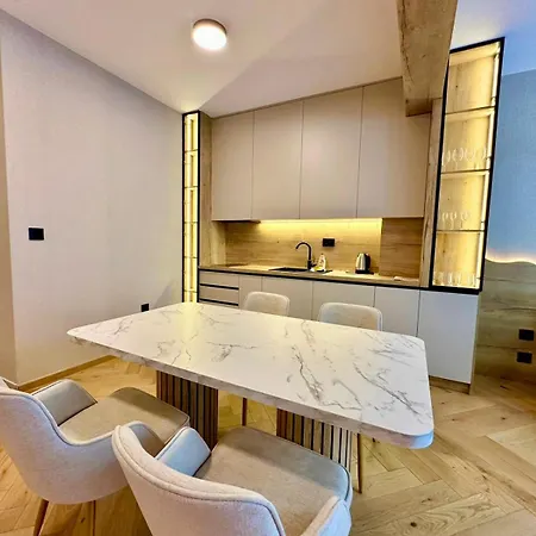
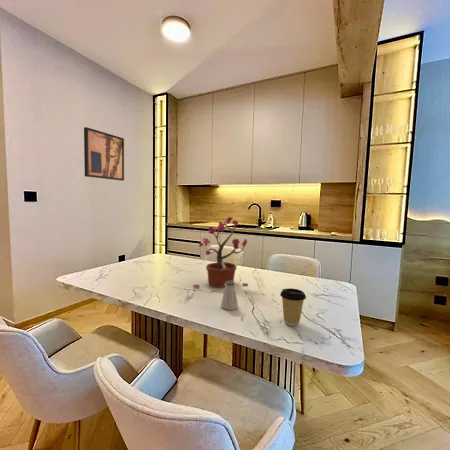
+ potted plant (219, 250)
+ coffee cup (292, 306)
+ saltshaker (229, 294)
+ wall art (105, 156)
